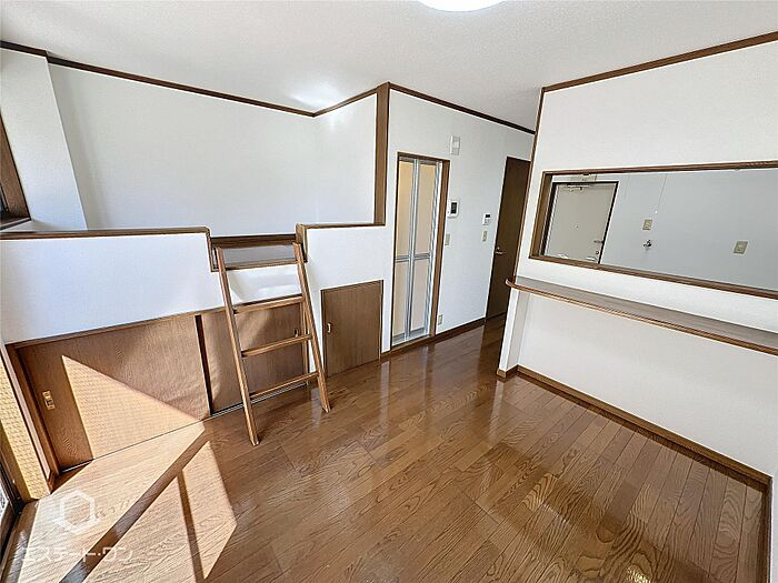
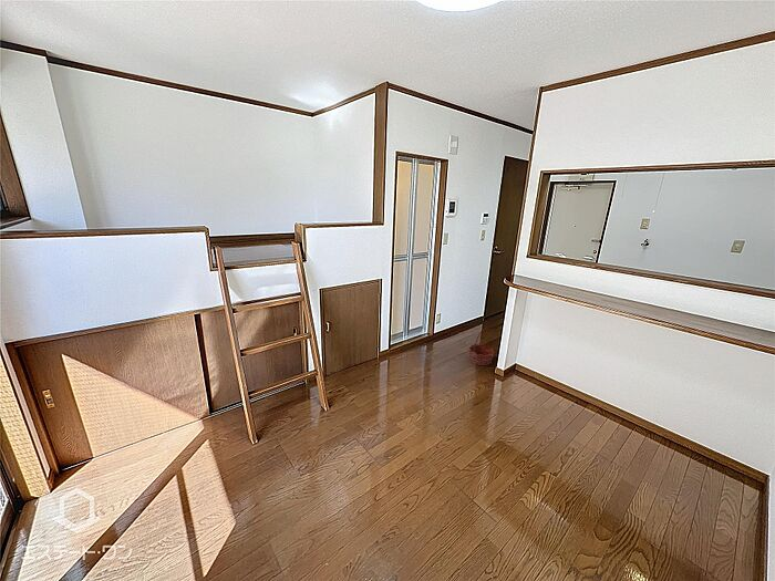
+ basket (482, 345)
